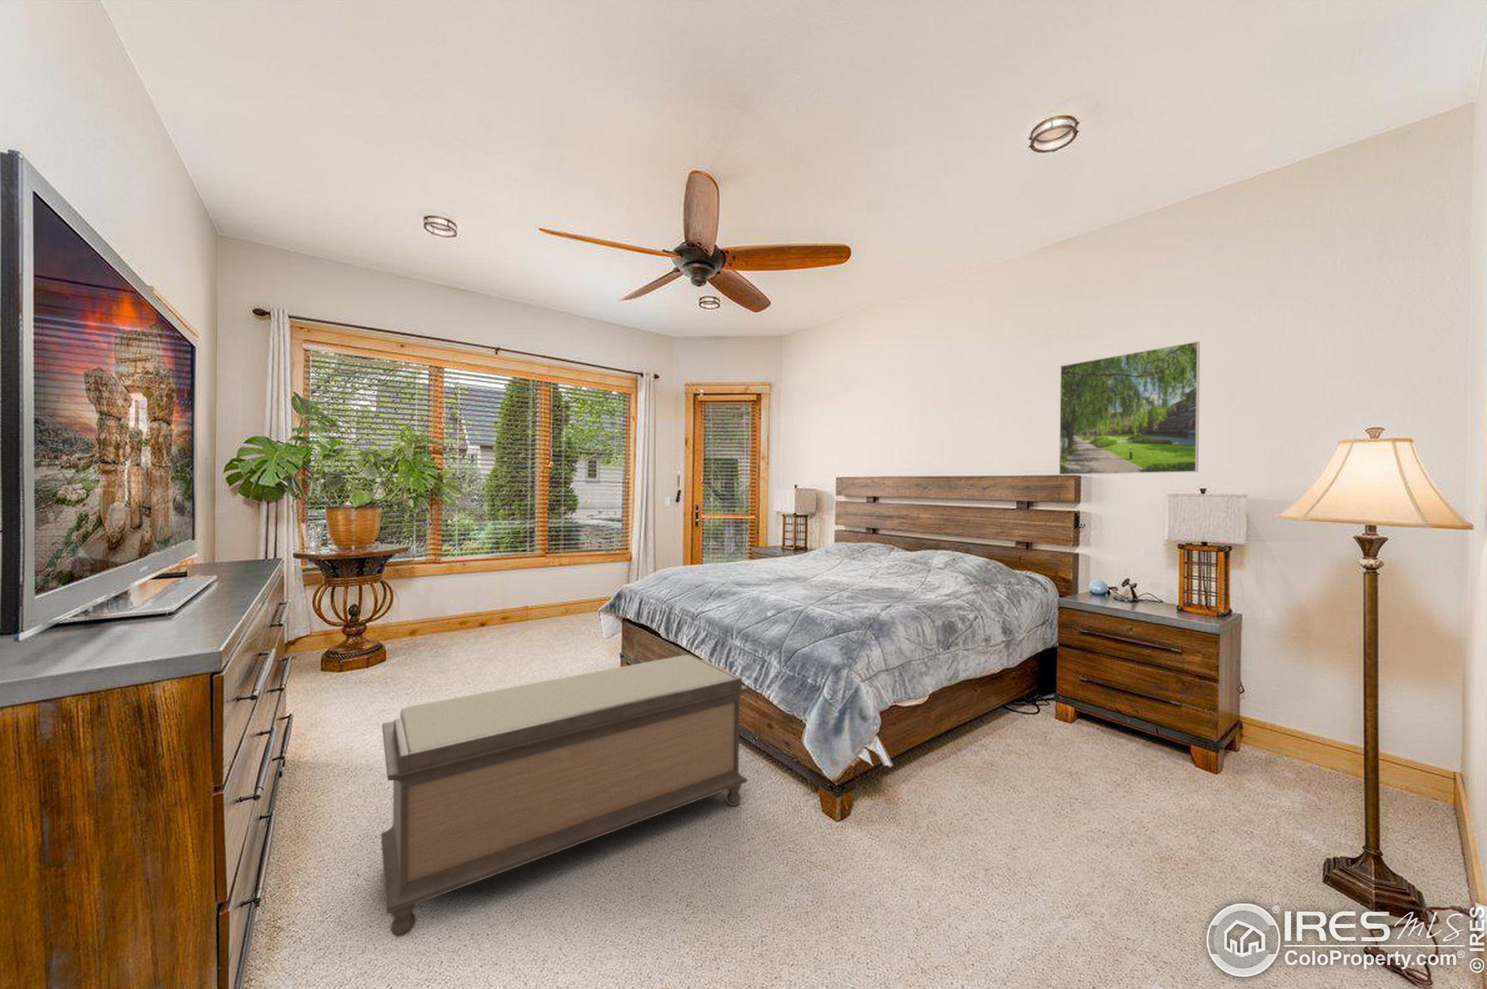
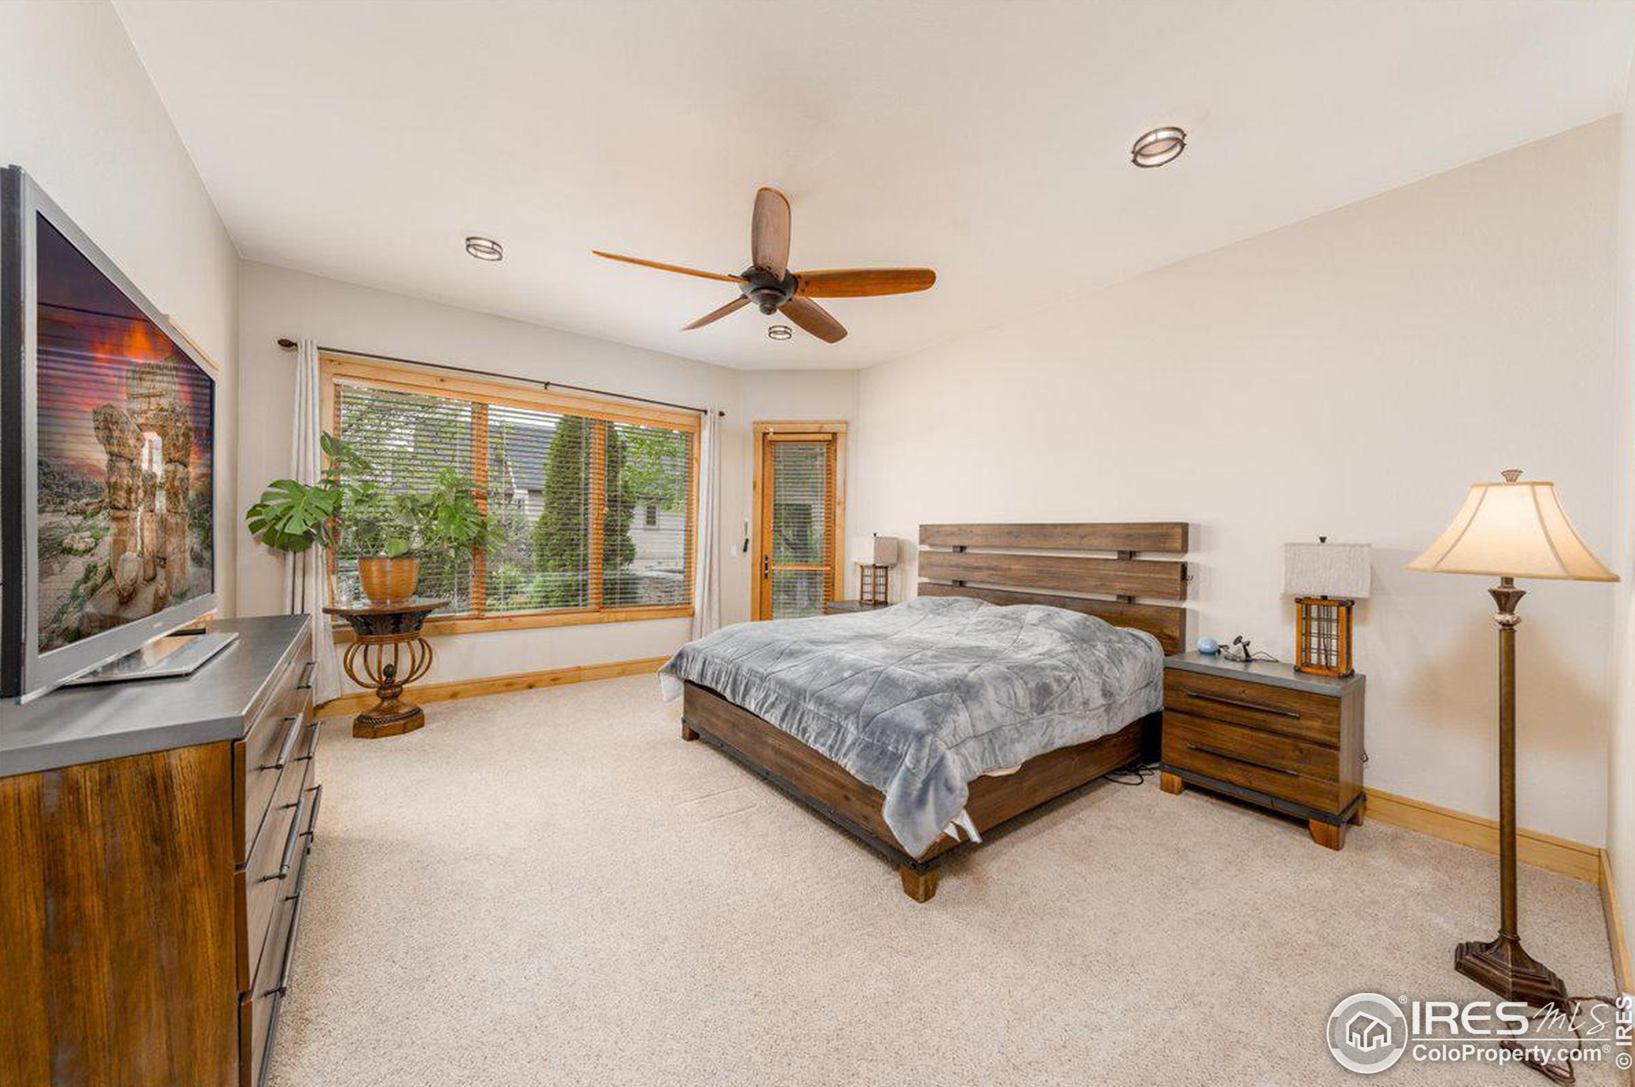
- bench (581, 761)
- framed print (1123, 414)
